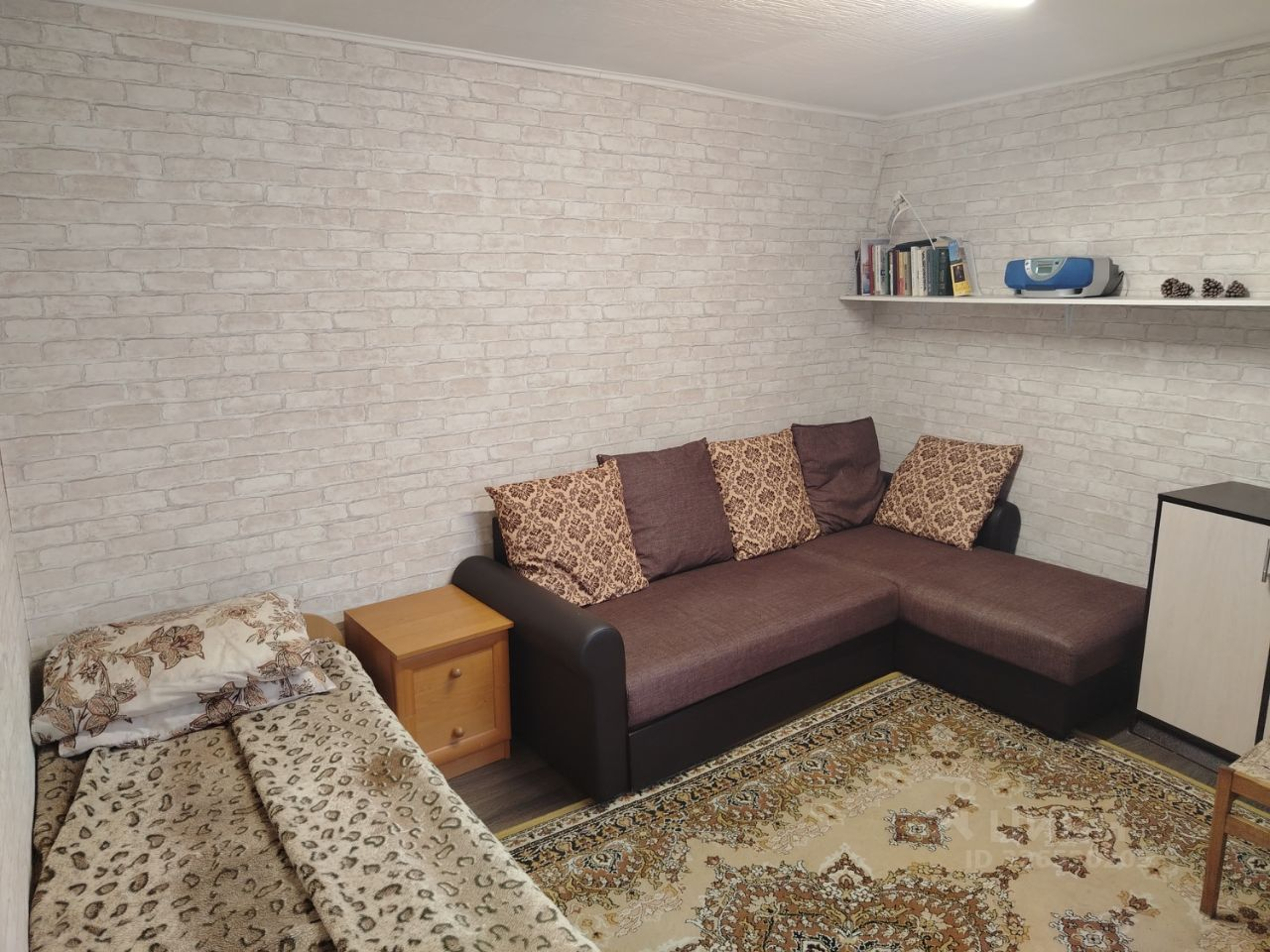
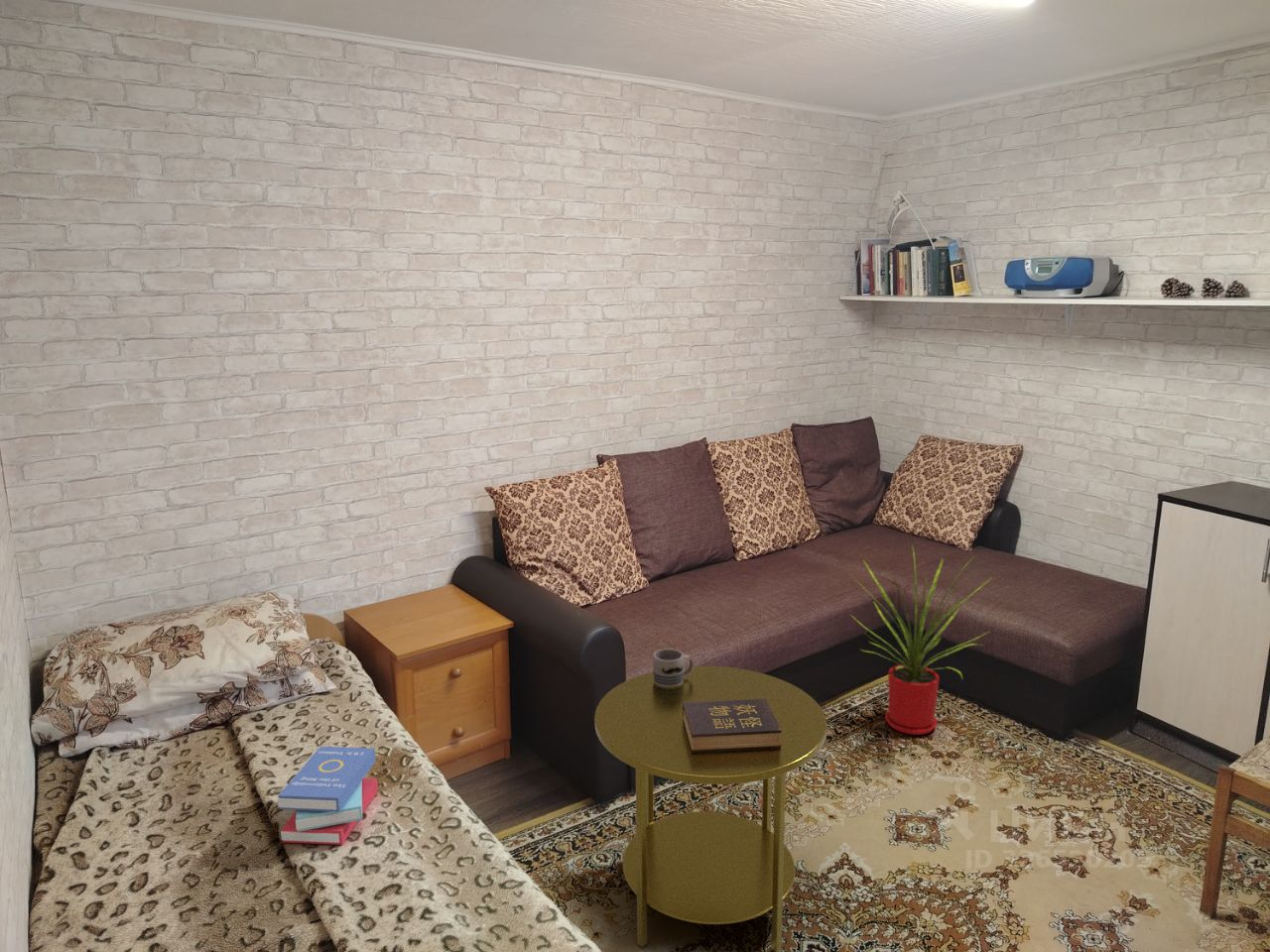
+ book (329, 793)
+ mug (673, 665)
+ house plant (914, 641)
+ hardback book (729, 724)
+ side table (708, 812)
